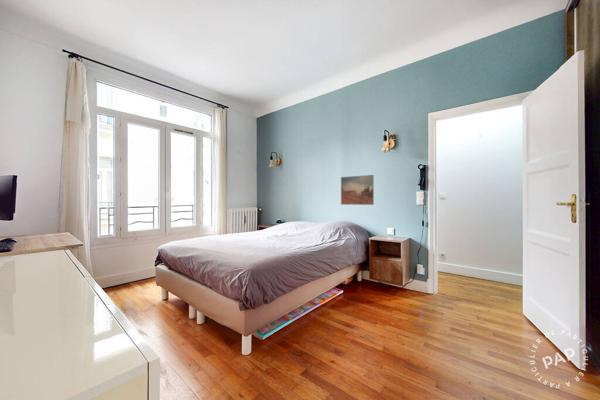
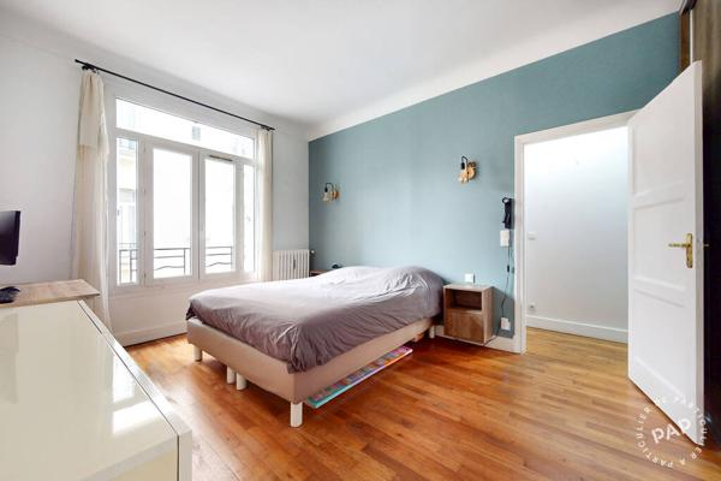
- wall art (356, 190)
